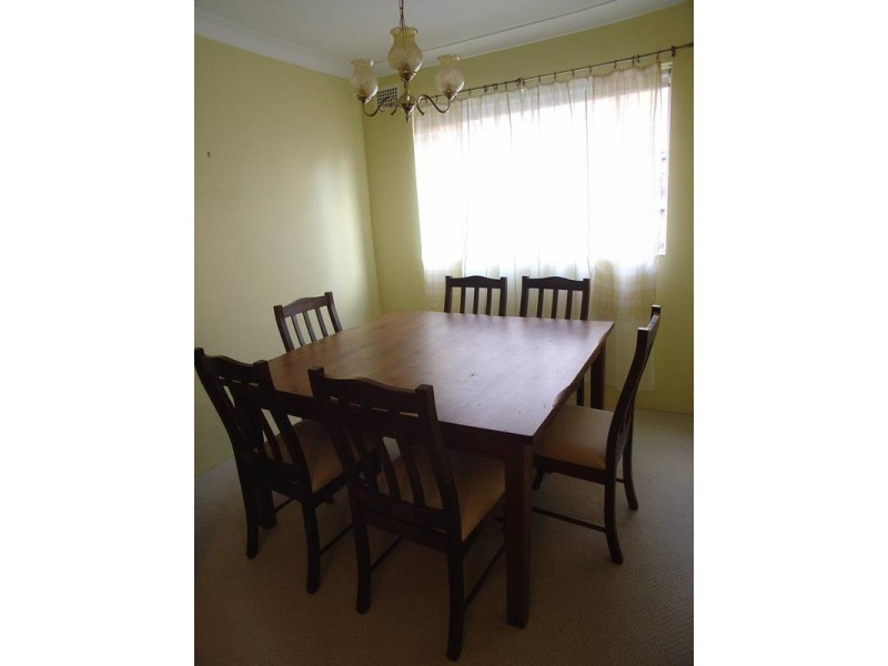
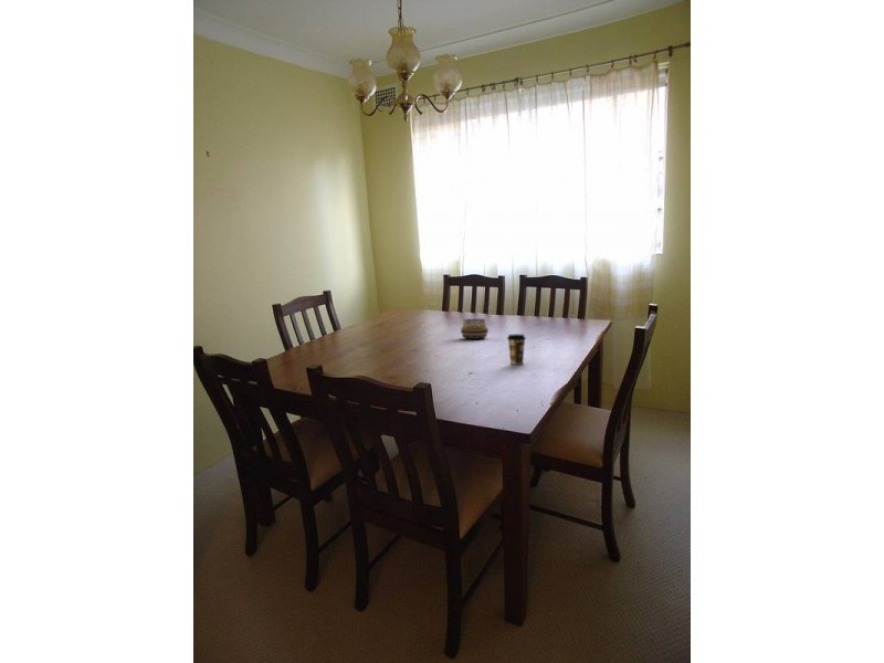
+ coffee cup (516, 349)
+ decorative bowl (474, 328)
